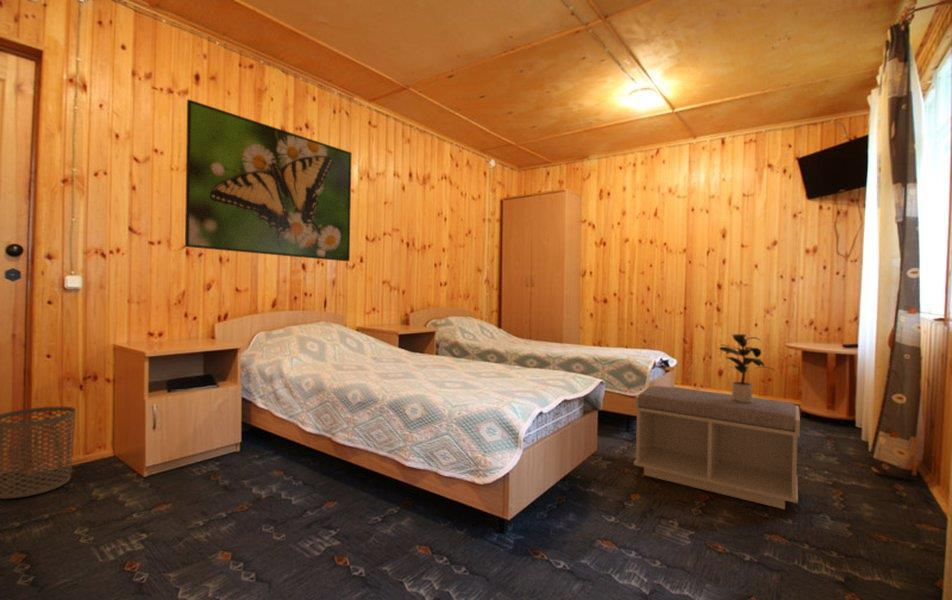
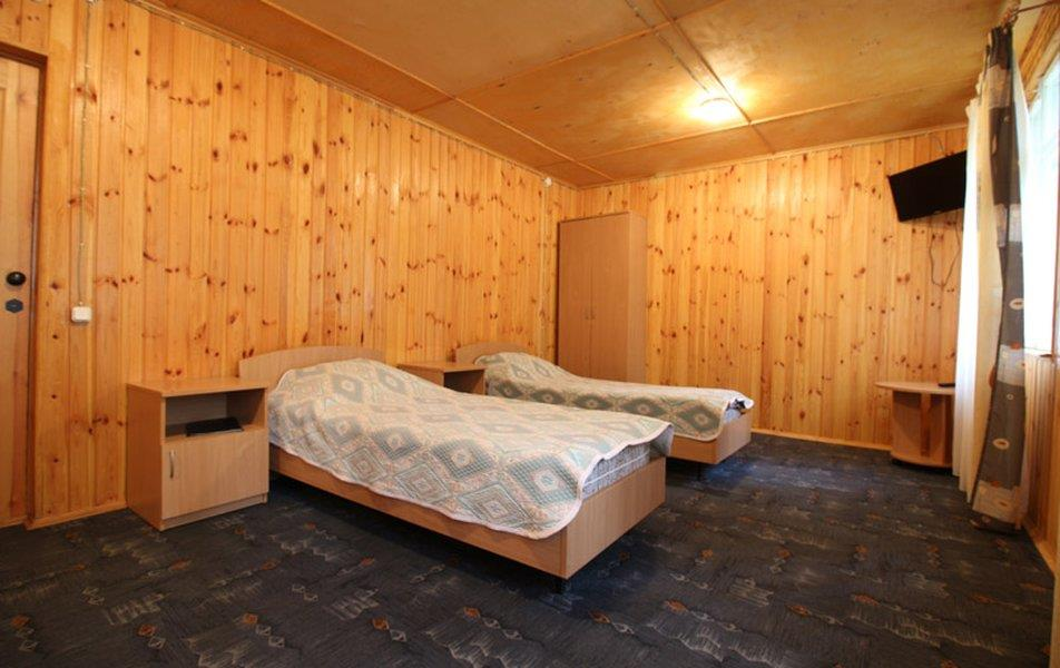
- waste bin (32, 451)
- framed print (280, 192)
- bench (713, 438)
- potted plant (747, 366)
